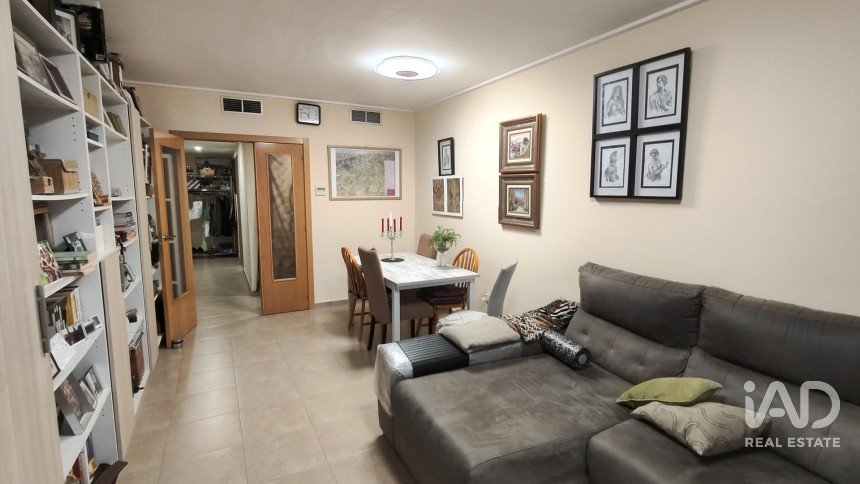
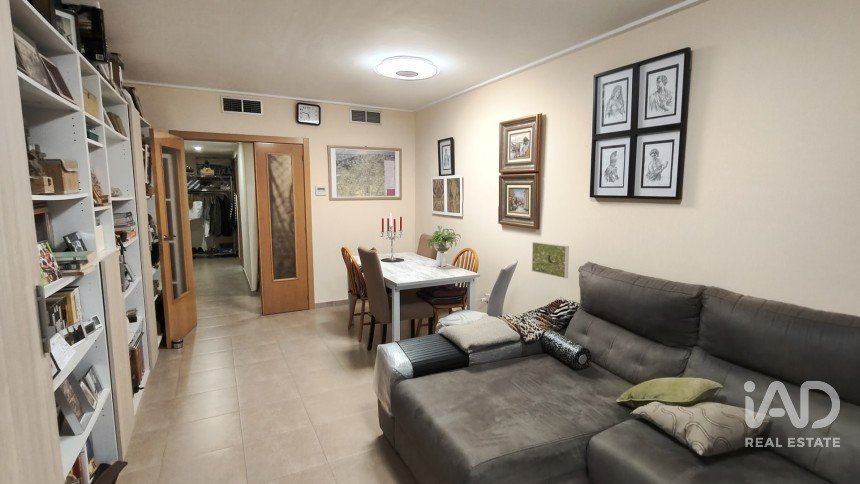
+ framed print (549, 259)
